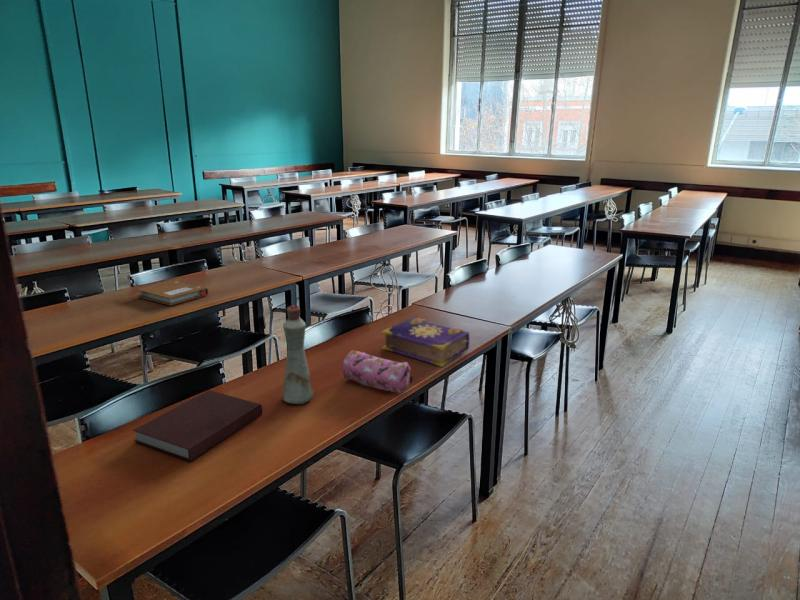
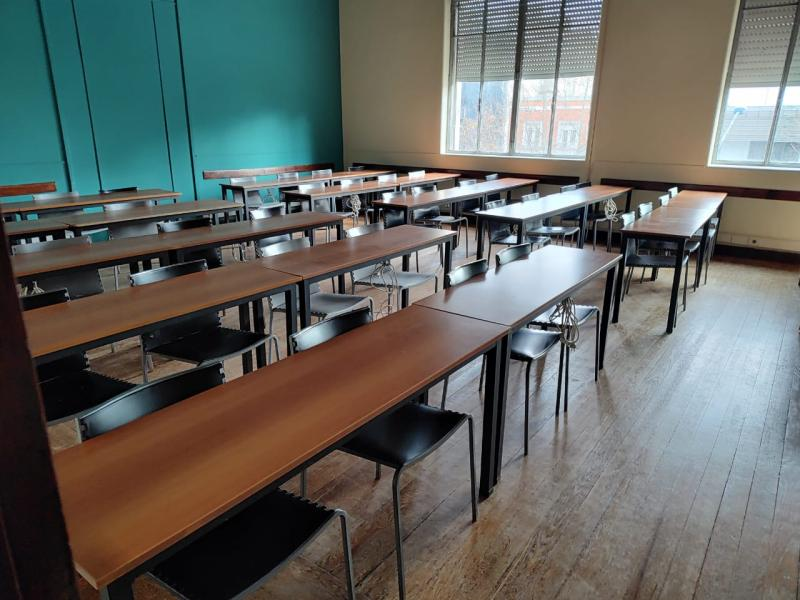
- book (425, 339)
- notebook (200, 422)
- notebook (174, 292)
- pencil case (376, 371)
- bottle (295, 353)
